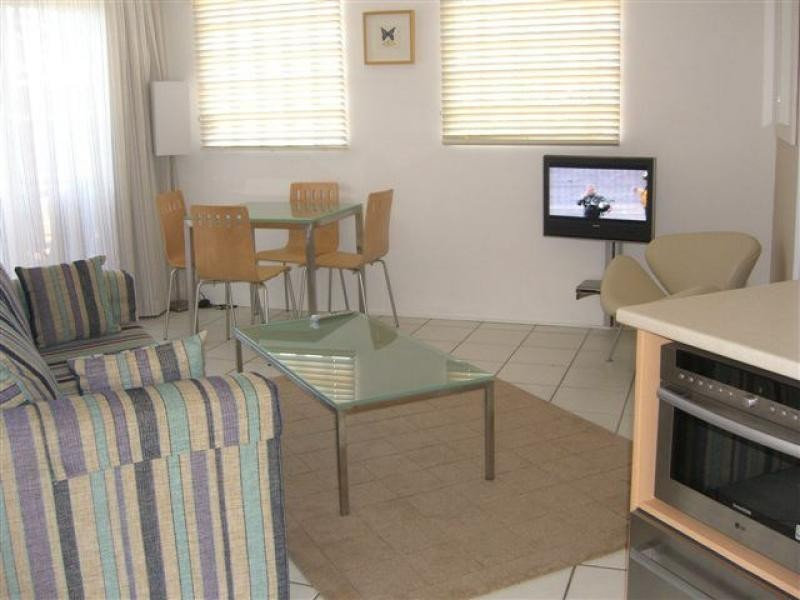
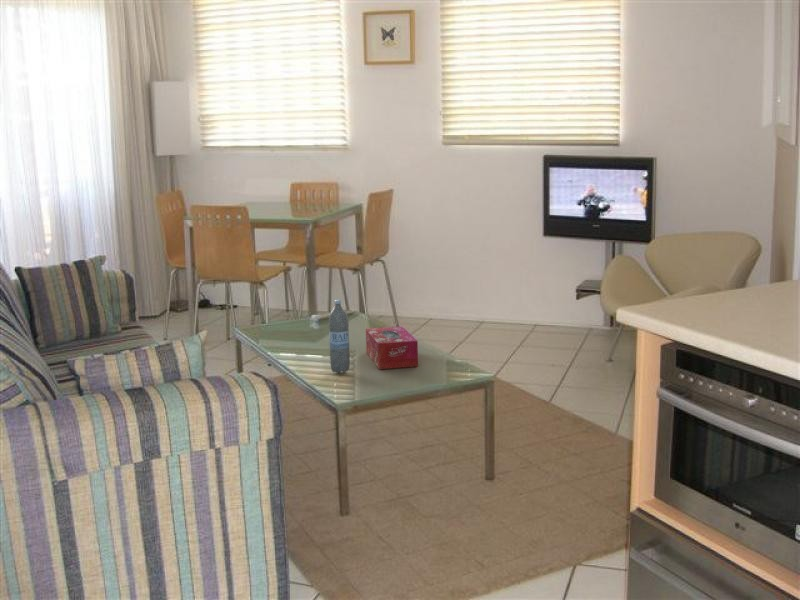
+ tissue box (391, 347)
+ water bottle (339, 336)
